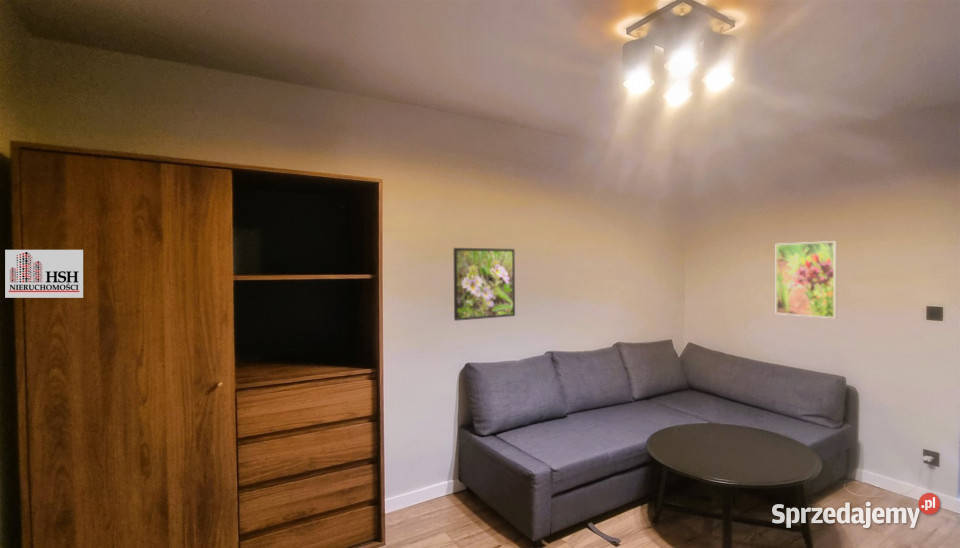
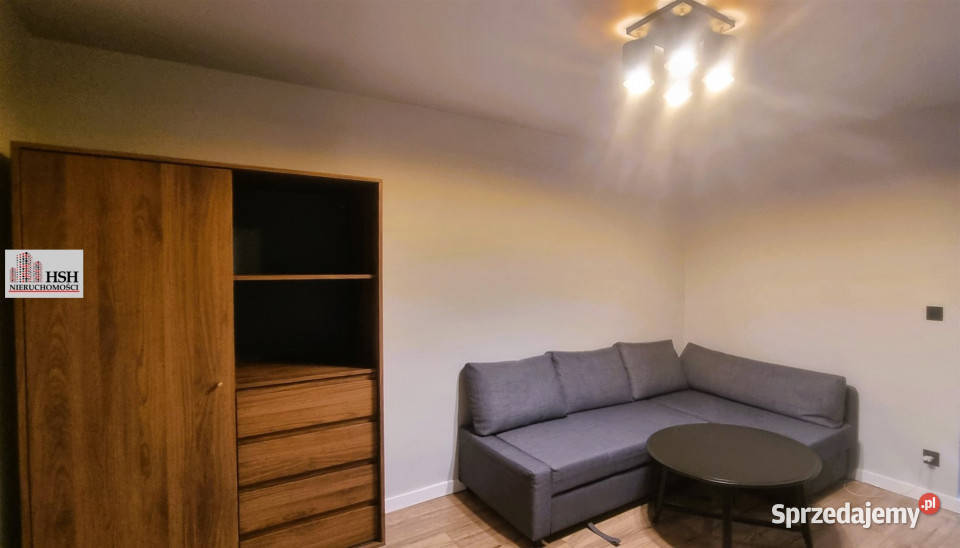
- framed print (485, 283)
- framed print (804, 279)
